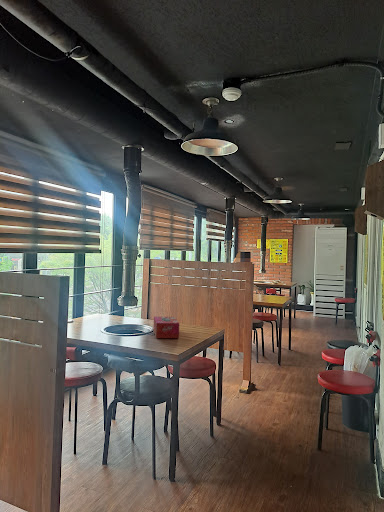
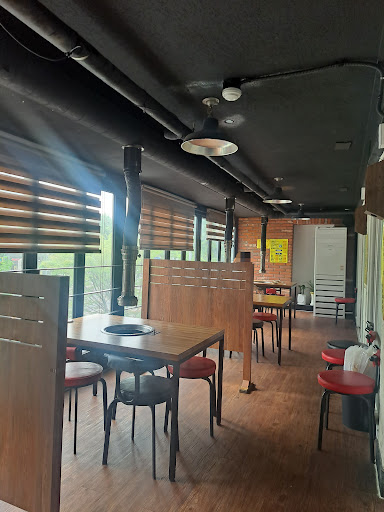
- tissue box (165, 326)
